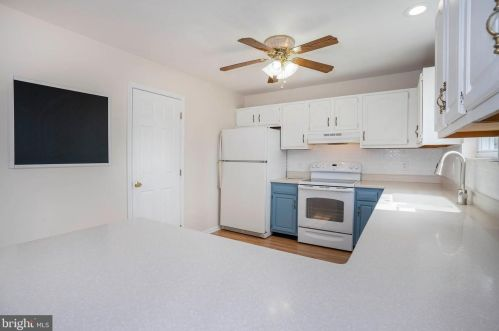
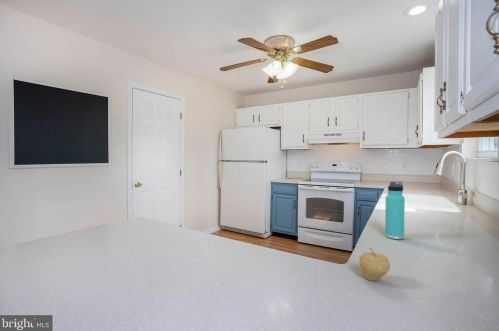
+ thermos bottle (394, 209)
+ fruit (374, 263)
